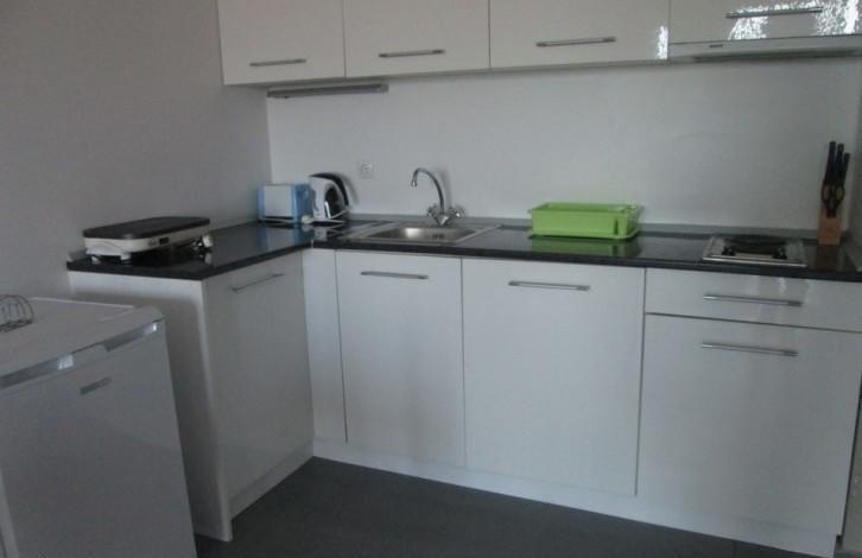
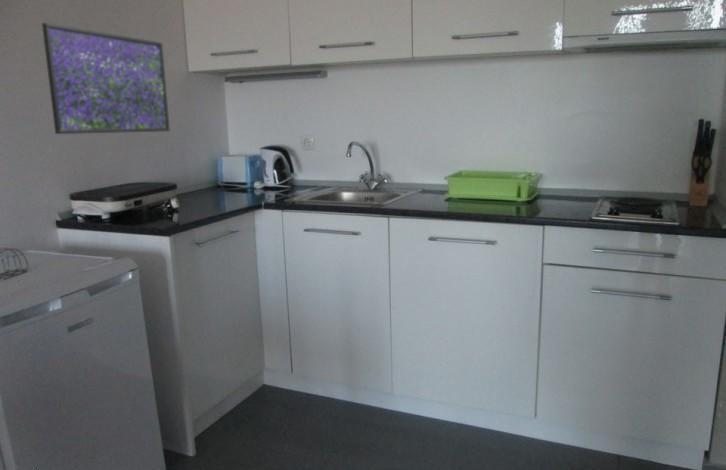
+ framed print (113, 83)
